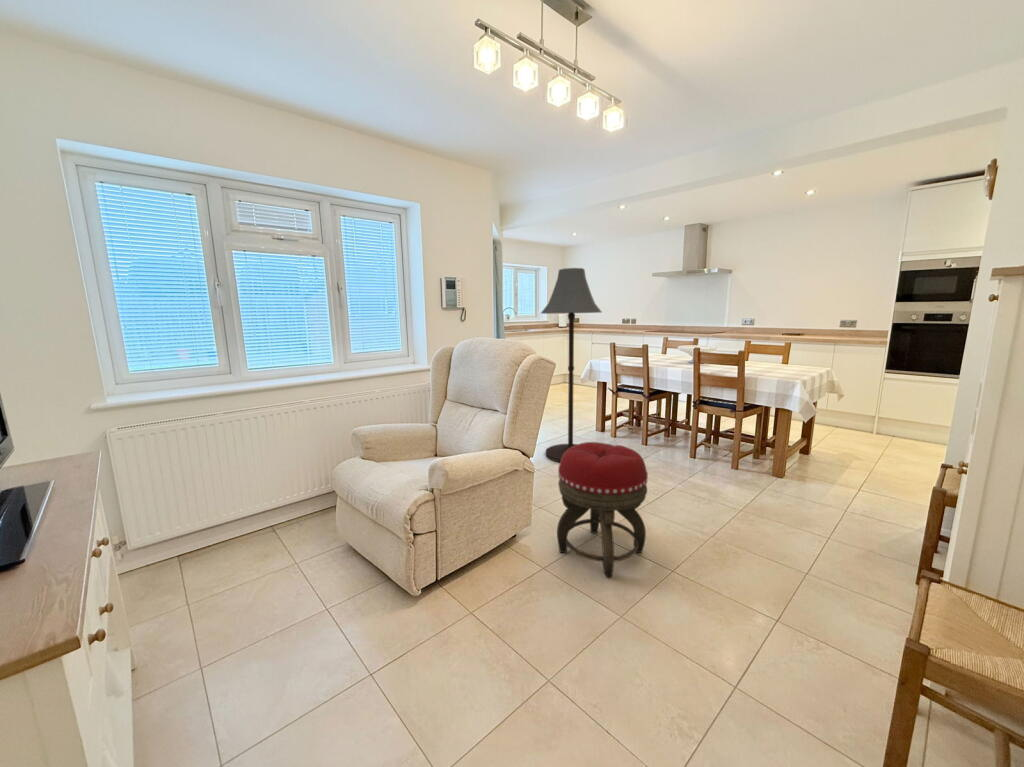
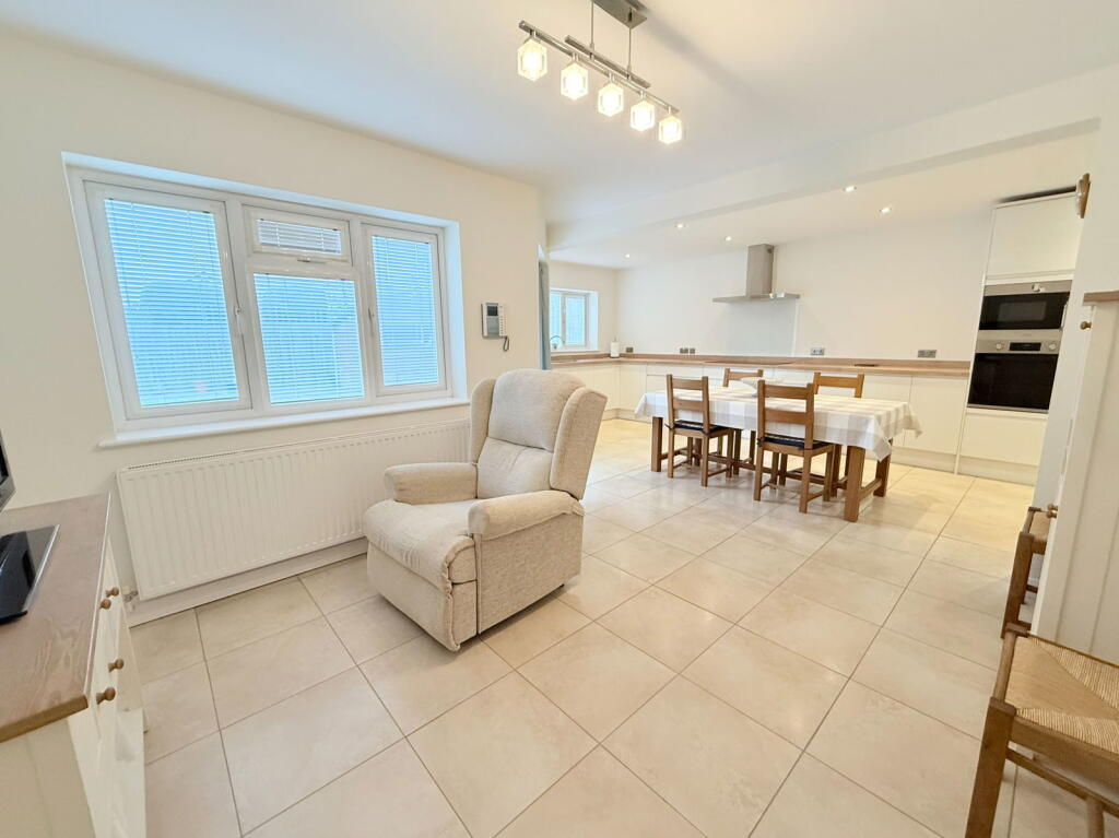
- floor lamp (571, 365)
- footstool (601, 501)
